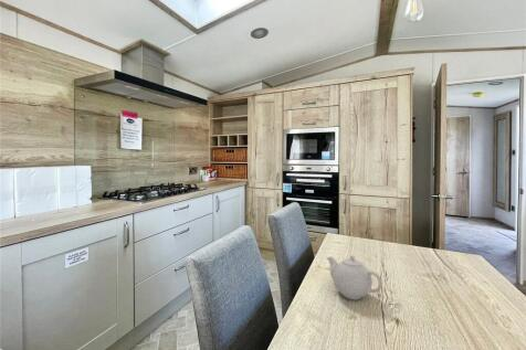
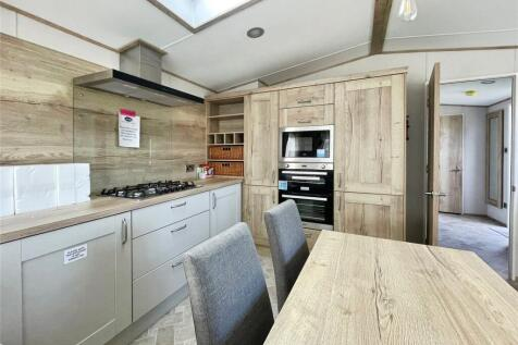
- teapot (351, 275)
